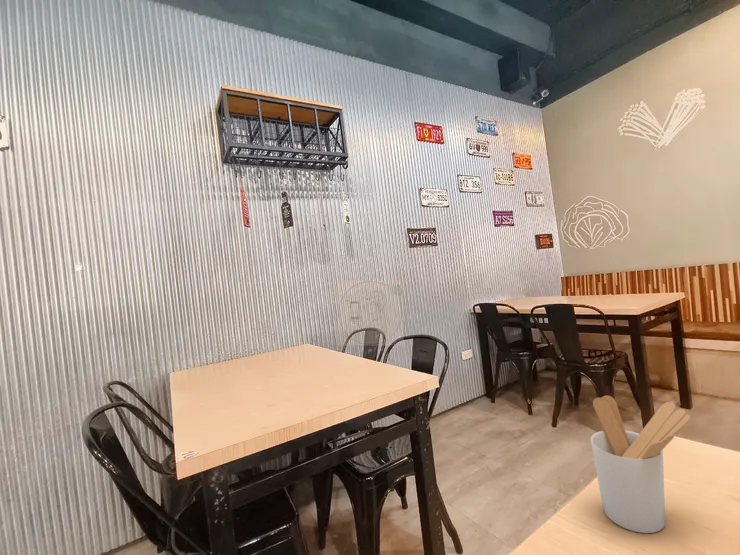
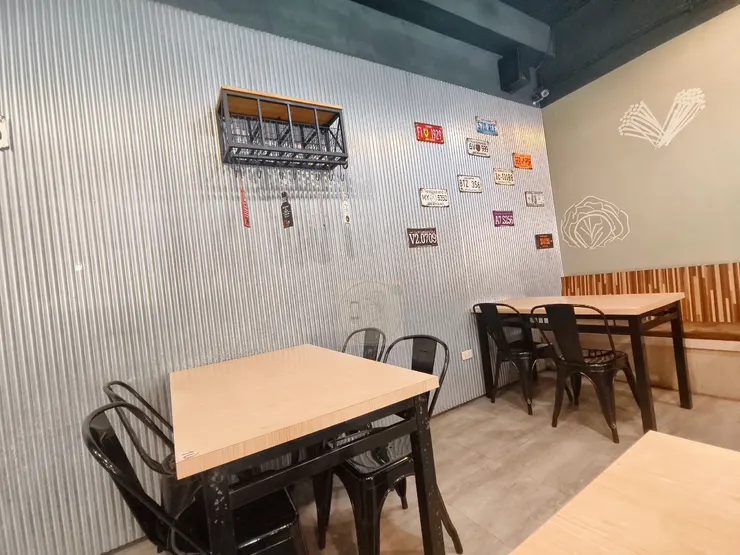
- utensil holder (643, 460)
